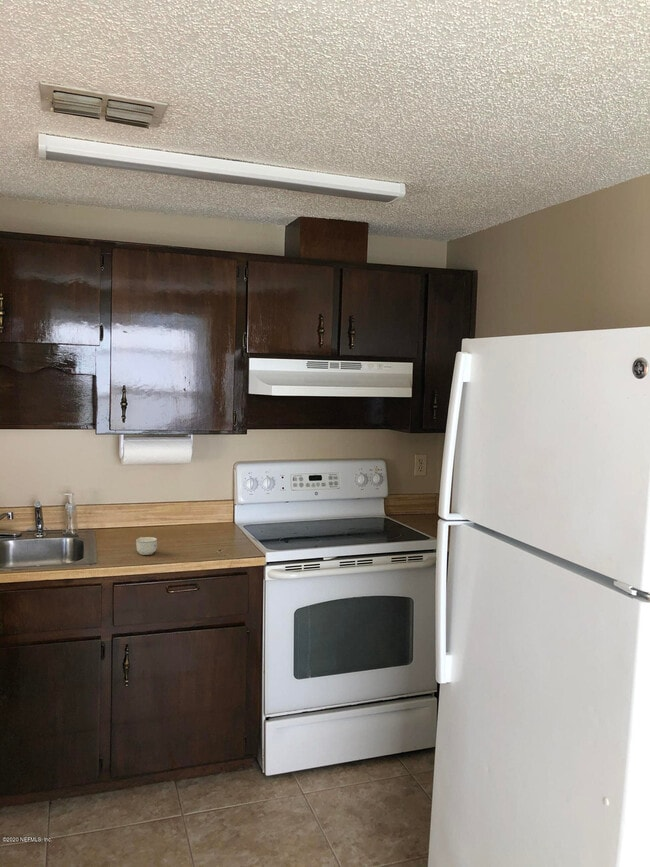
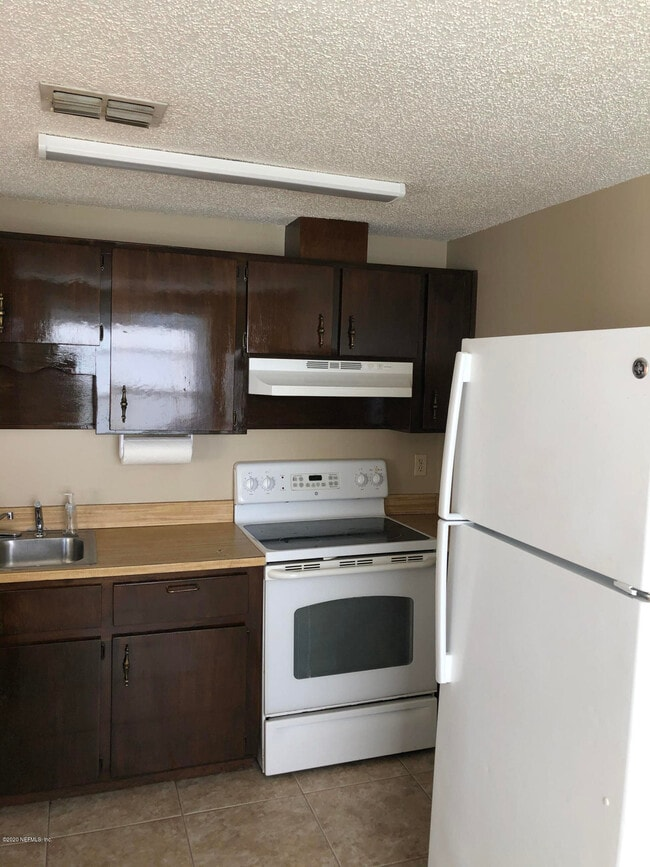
- cup (145, 545)
